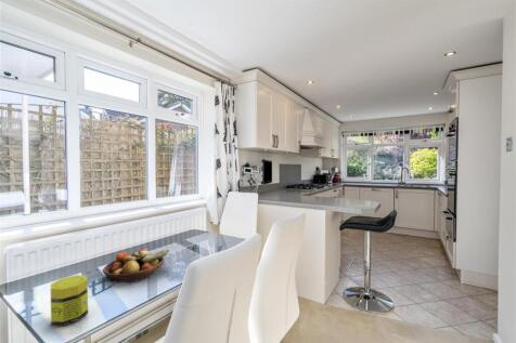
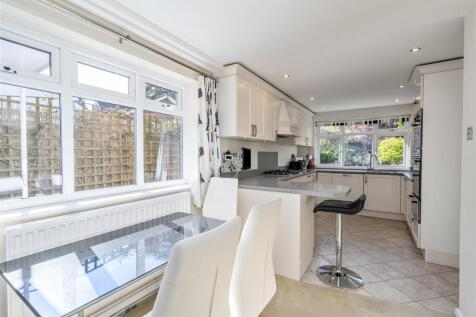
- jar (69, 300)
- fruit bowl (136, 260)
